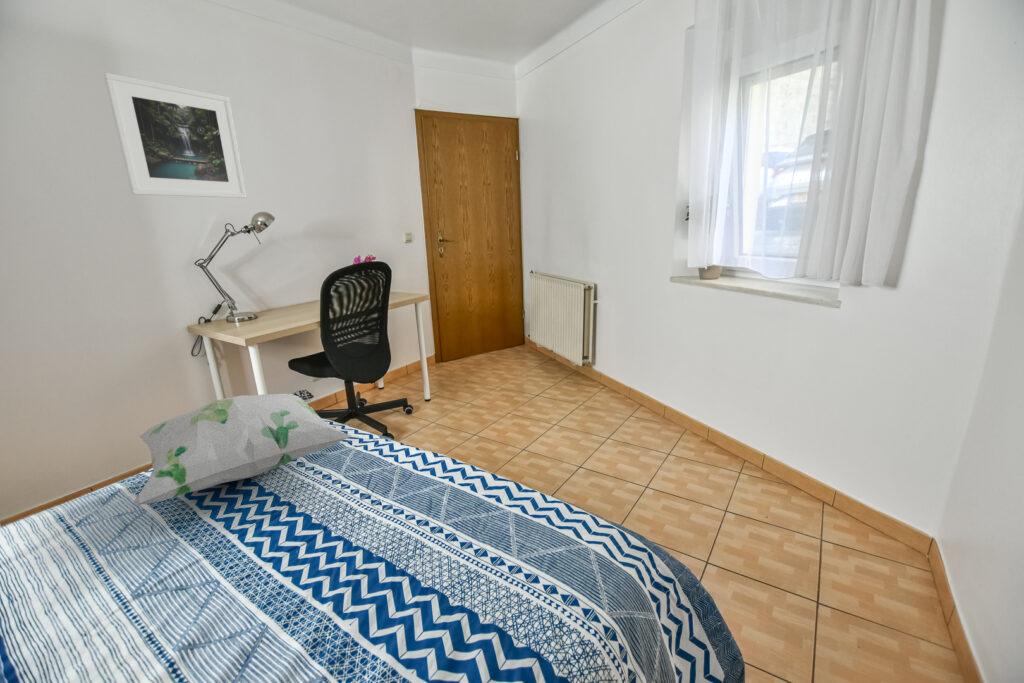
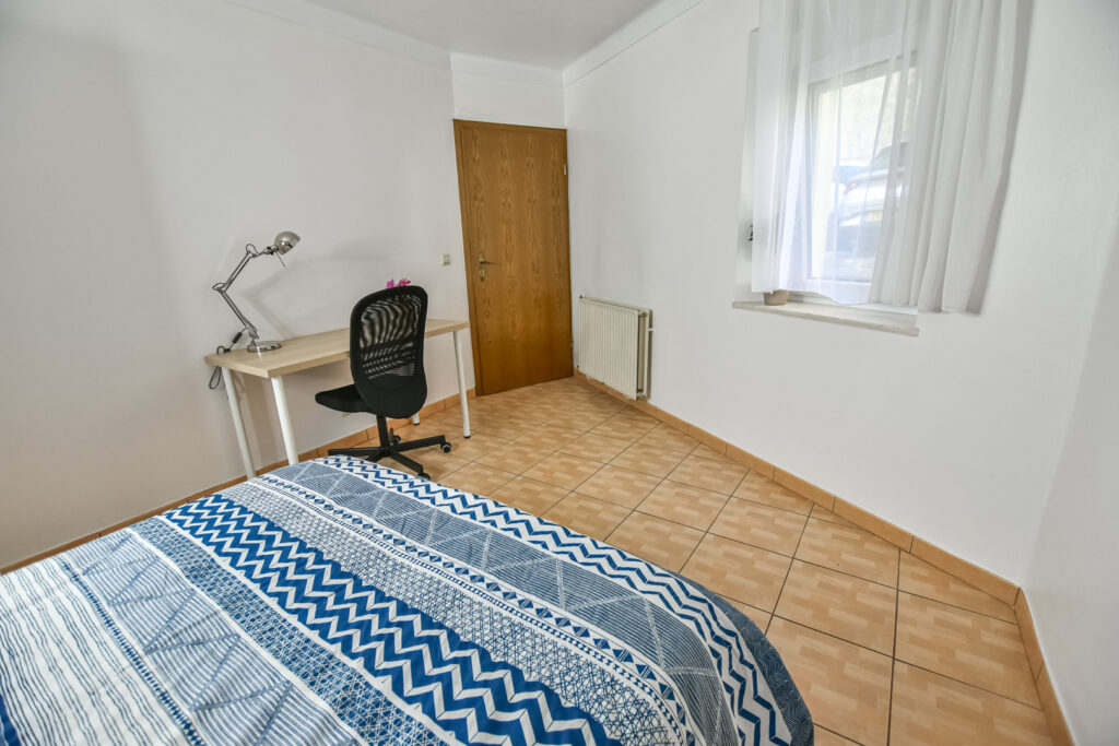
- decorative pillow (244, 433)
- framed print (183, 142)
